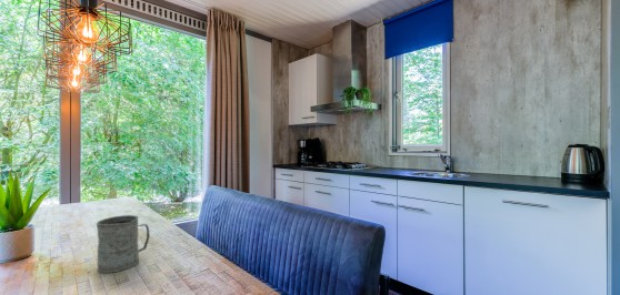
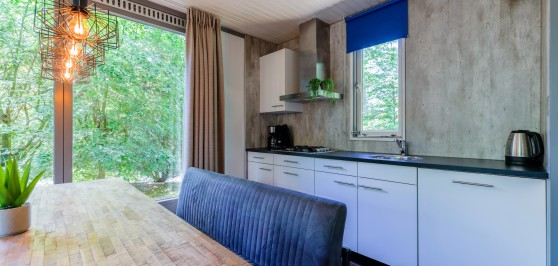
- mug (124, 241)
